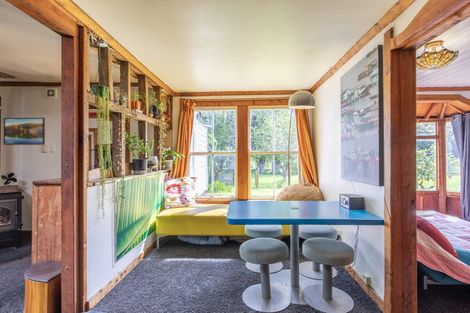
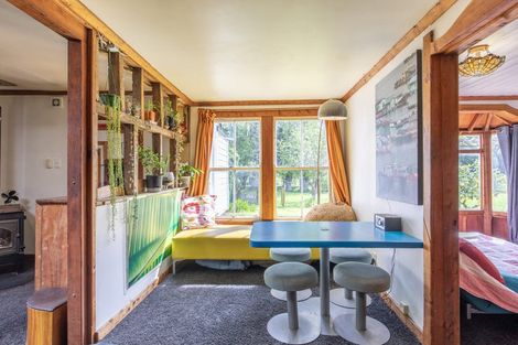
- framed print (24, 131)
